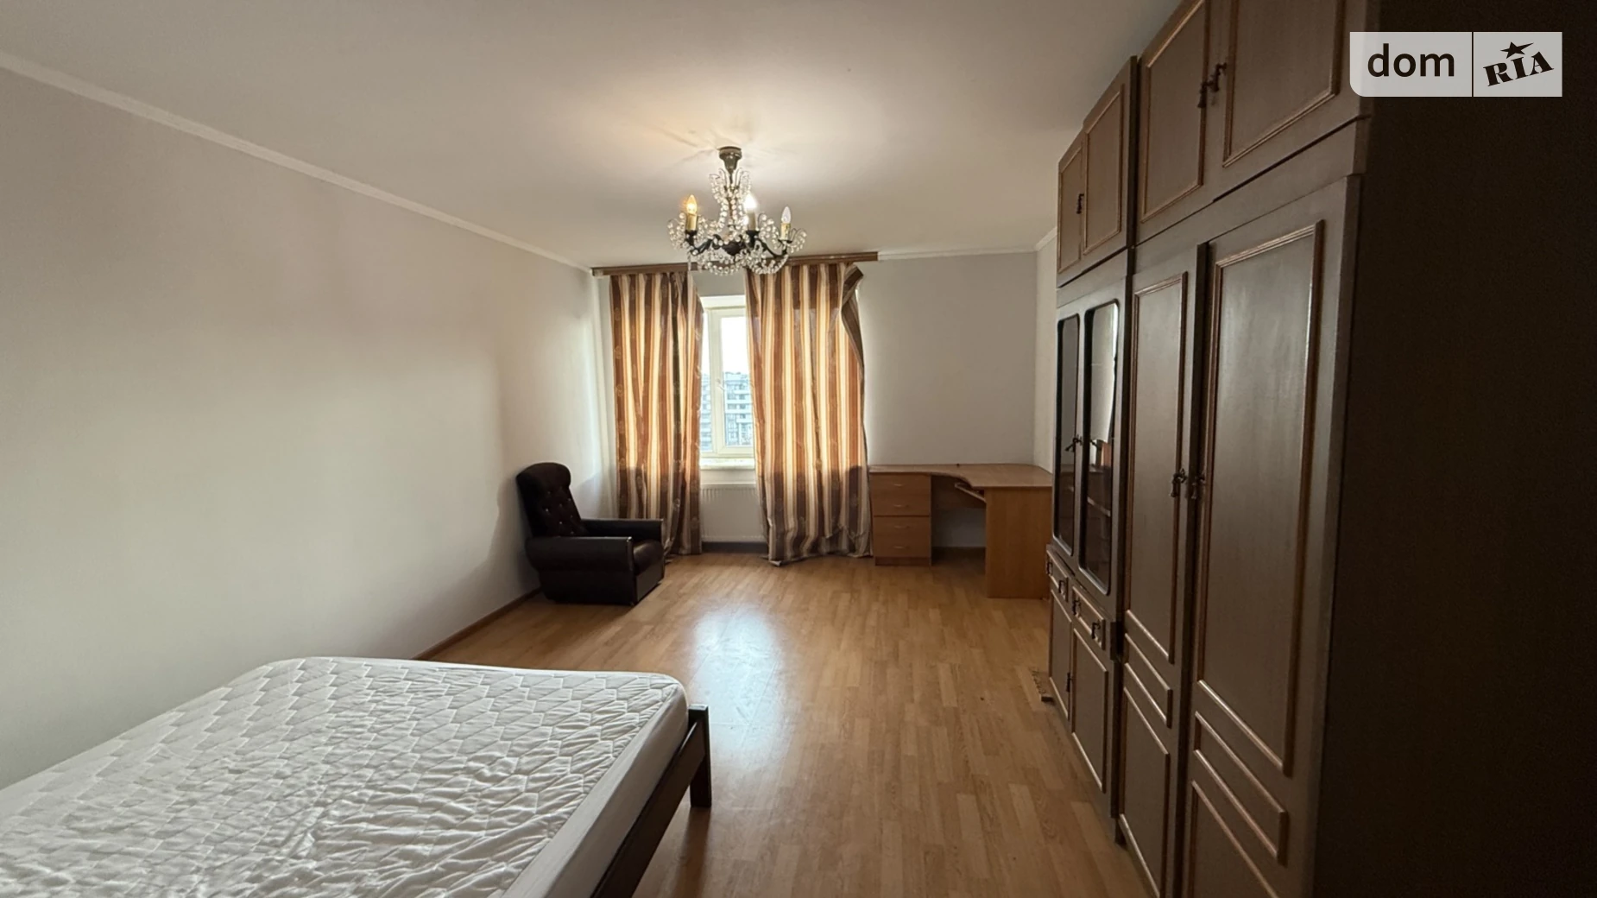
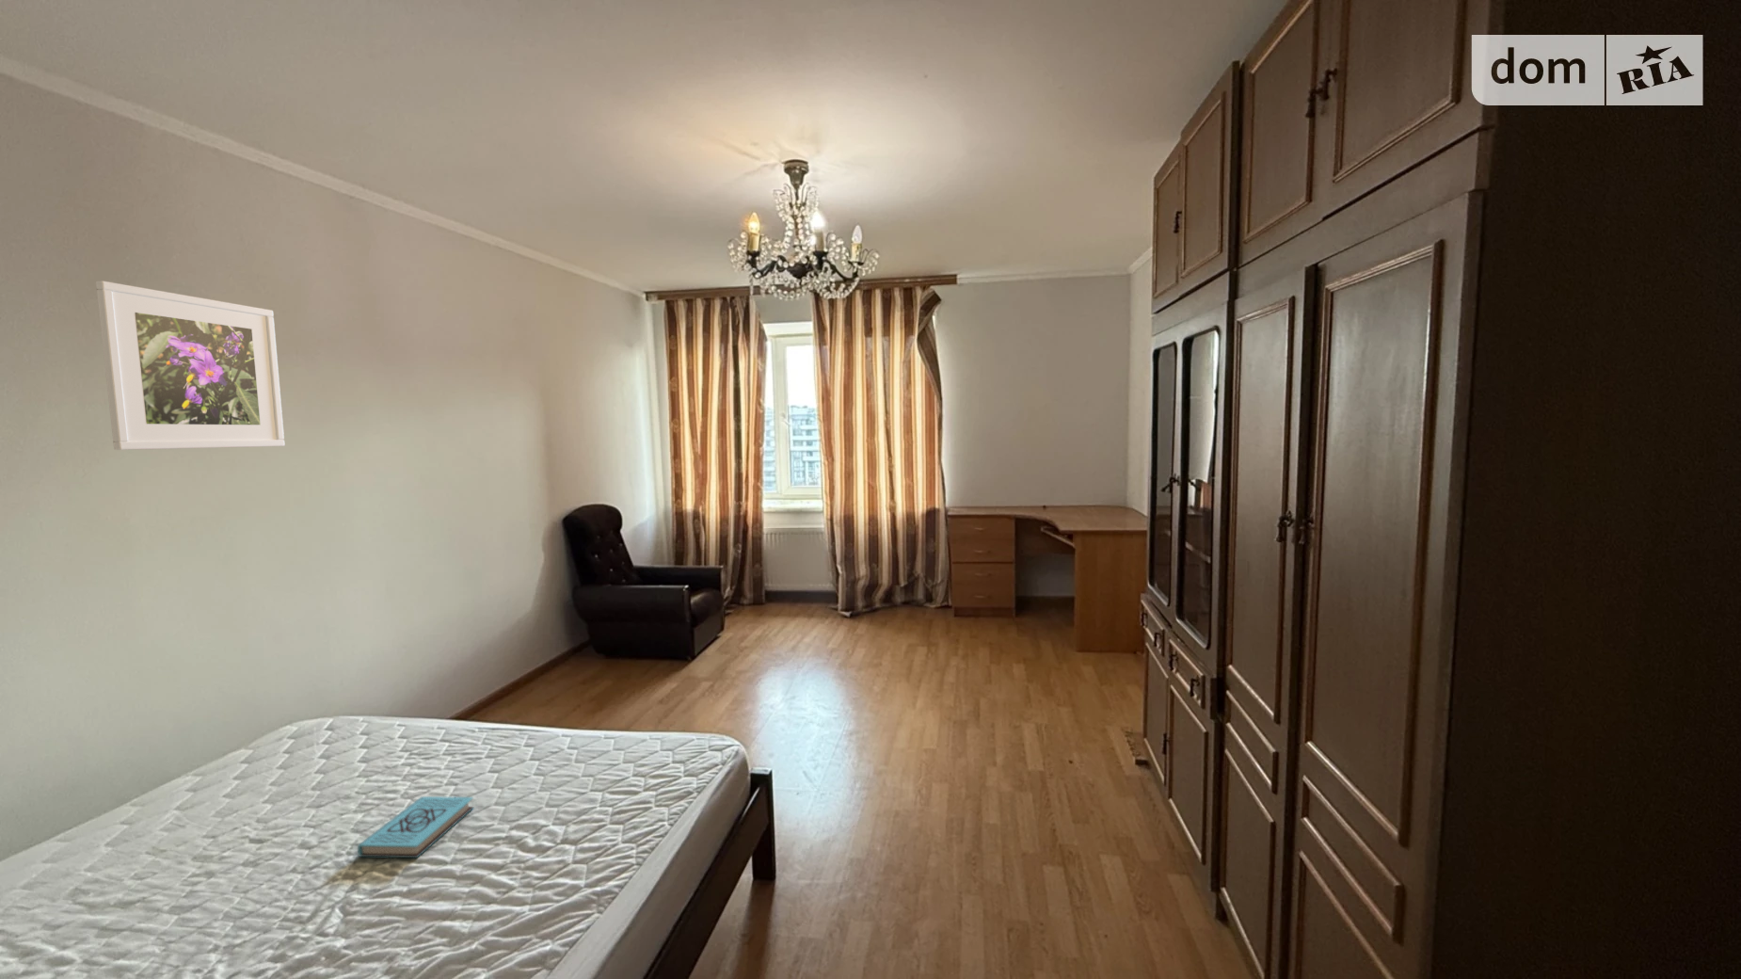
+ book (419, 825)
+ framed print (201, 373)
